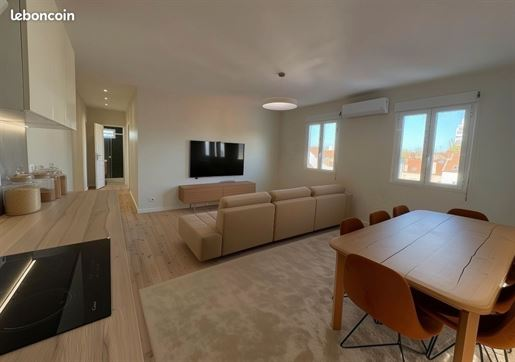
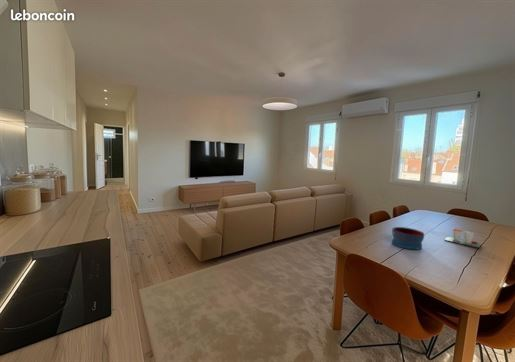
+ cup (464, 236)
+ bowl (407, 237)
